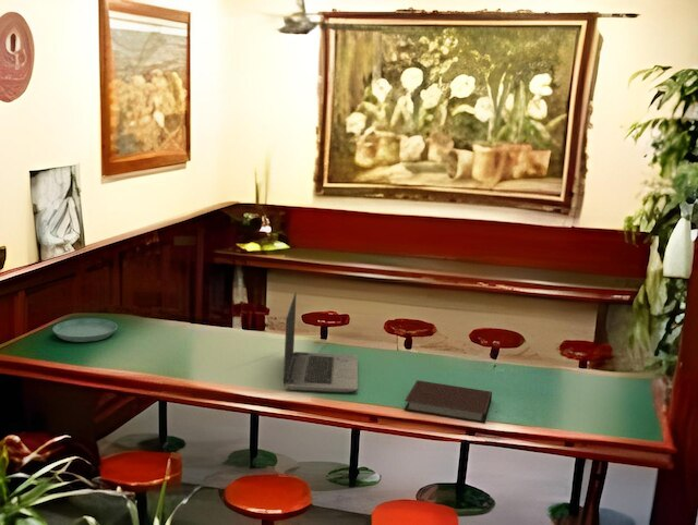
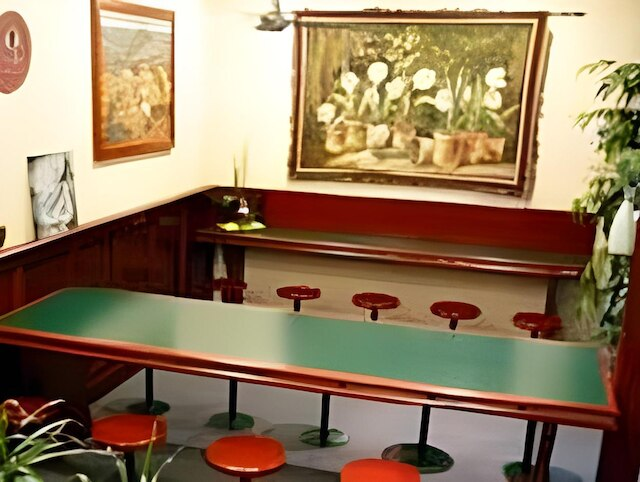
- saucer (85, 330)
- notebook (448, 400)
- laptop computer (323, 353)
